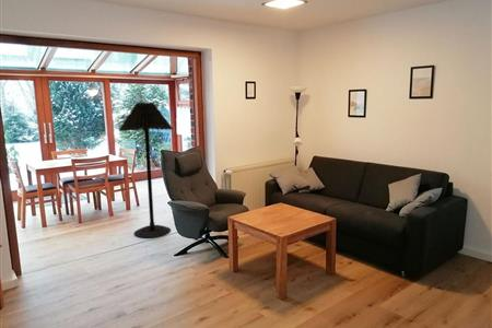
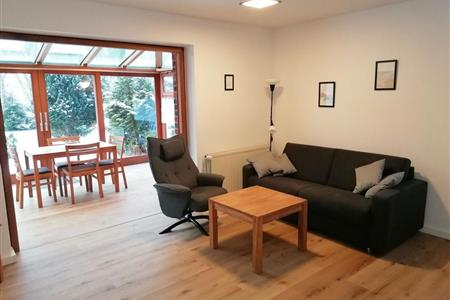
- floor lamp (149, 168)
